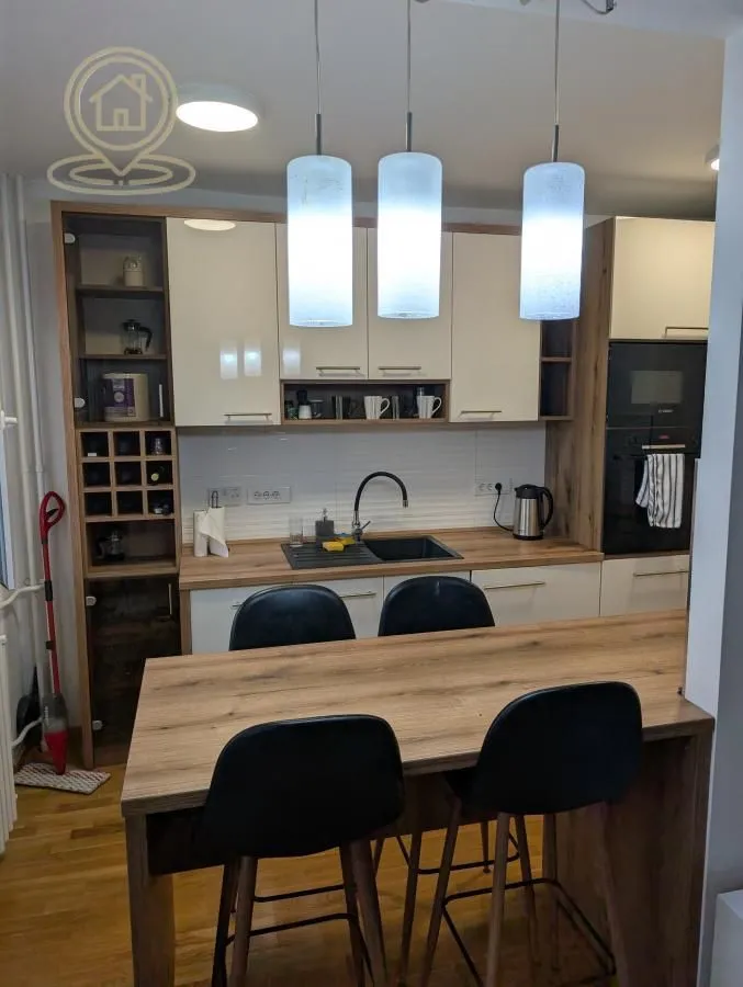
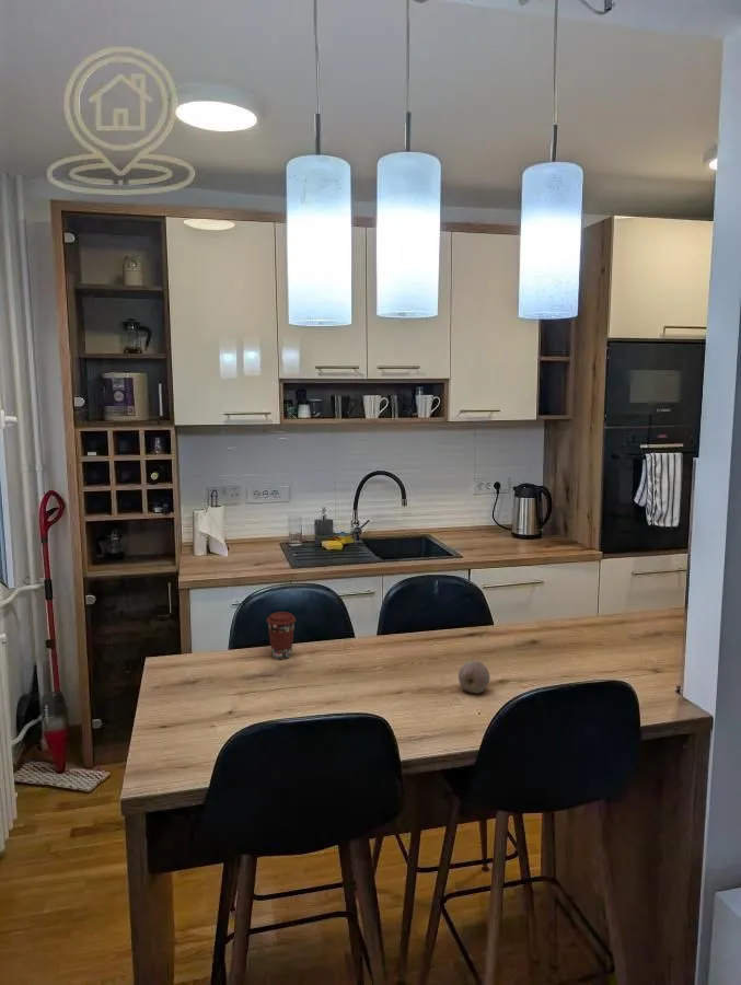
+ coffee cup (281, 636)
+ fruit (473, 675)
